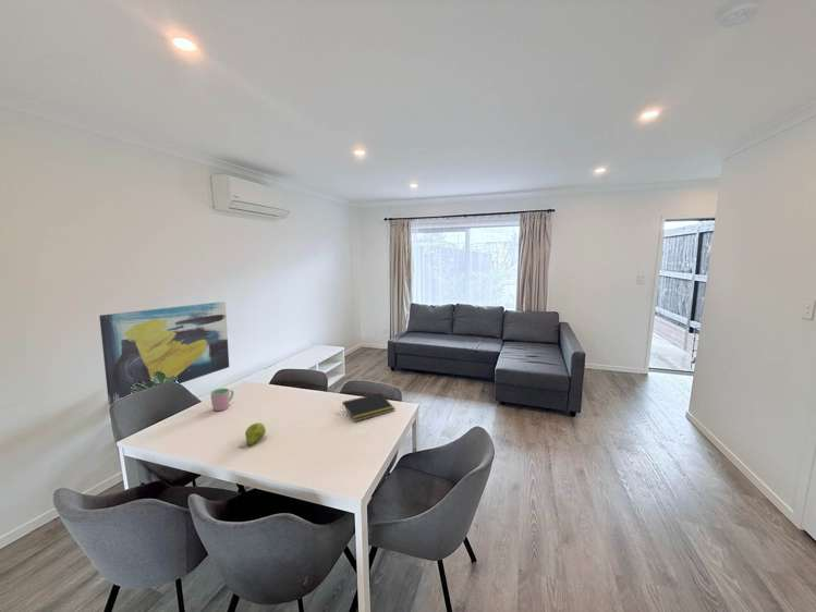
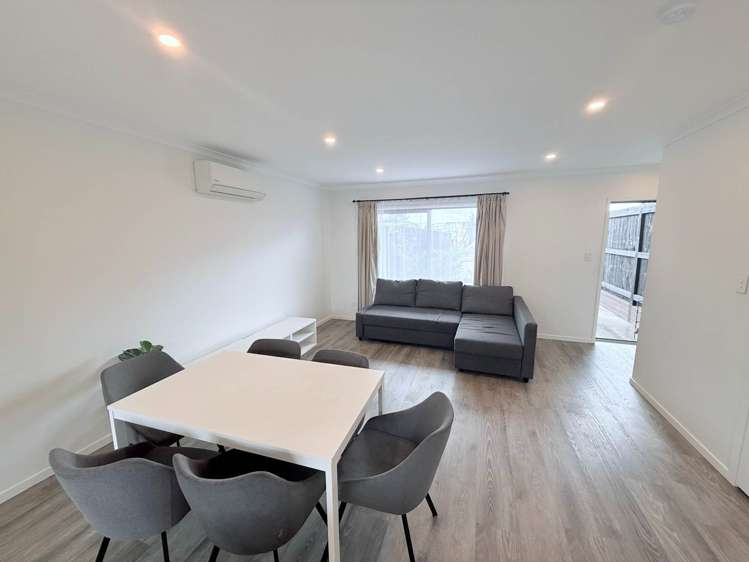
- wall art (175, 345)
- fruit (253, 433)
- notepad (368, 406)
- cup (222, 399)
